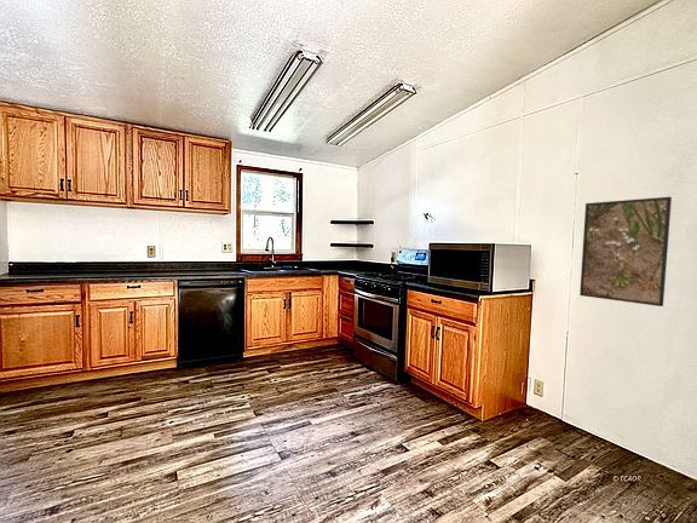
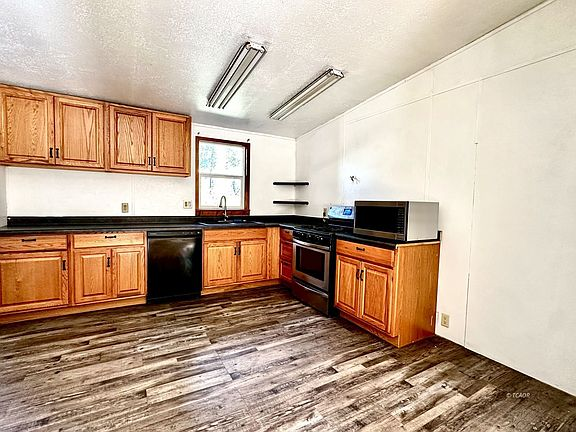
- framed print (621, 251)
